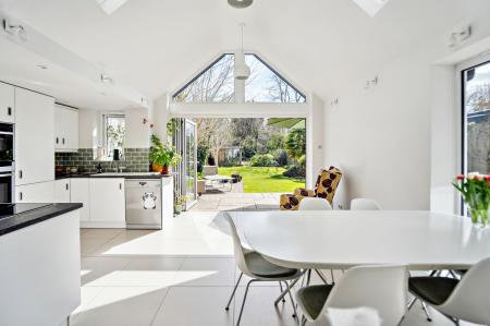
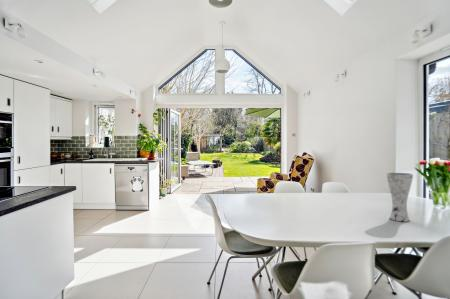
+ vase (399, 196)
